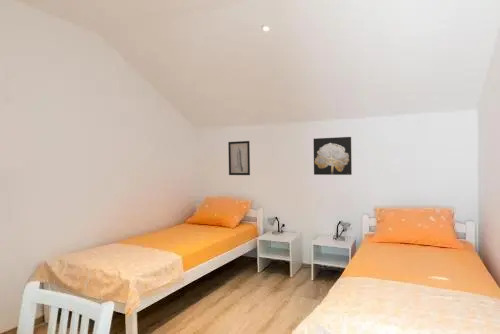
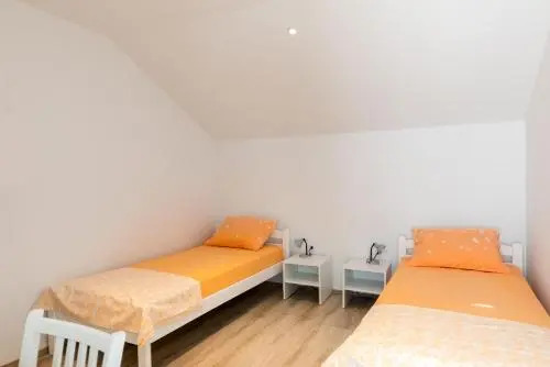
- wall art (239, 158)
- wall art (332, 156)
